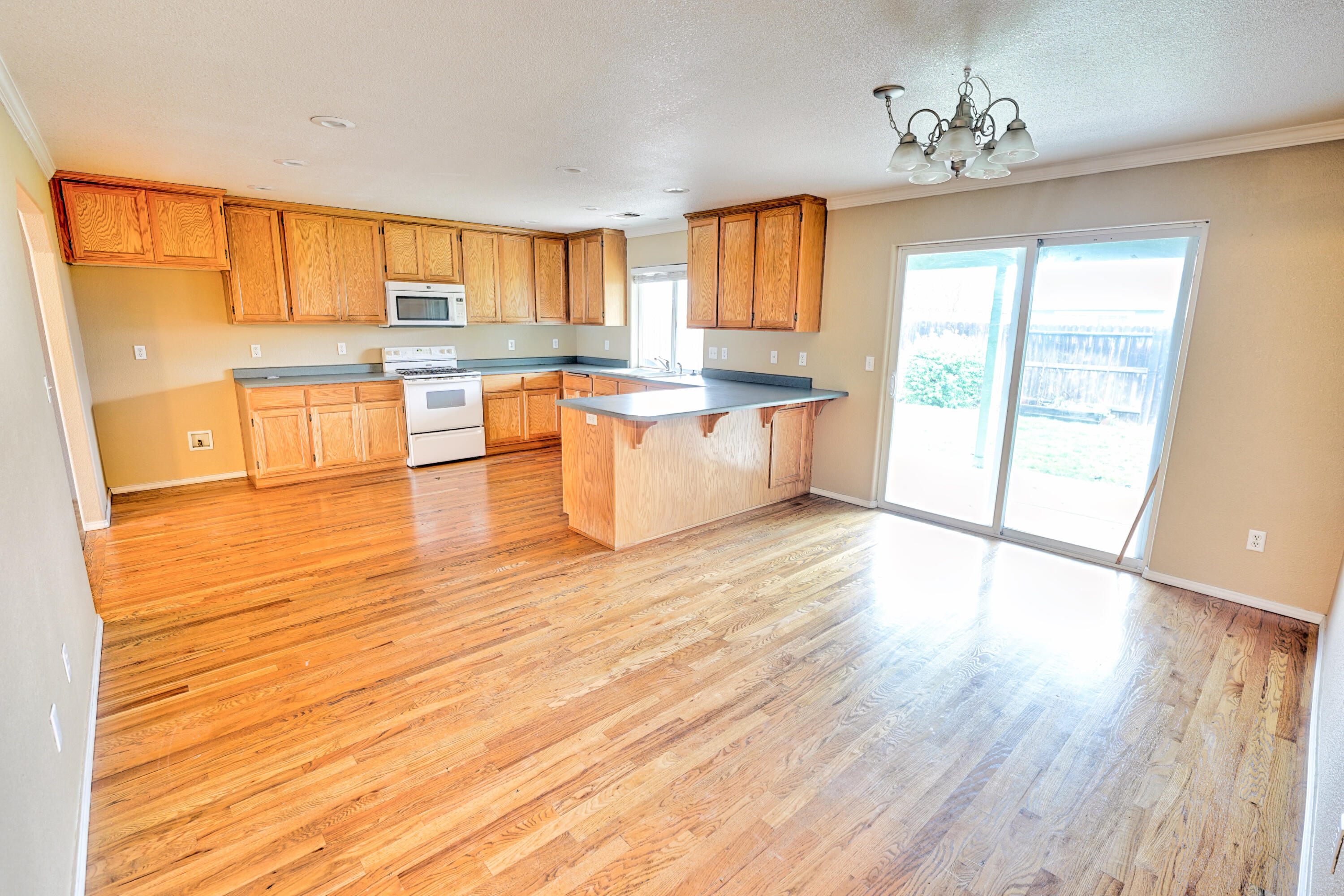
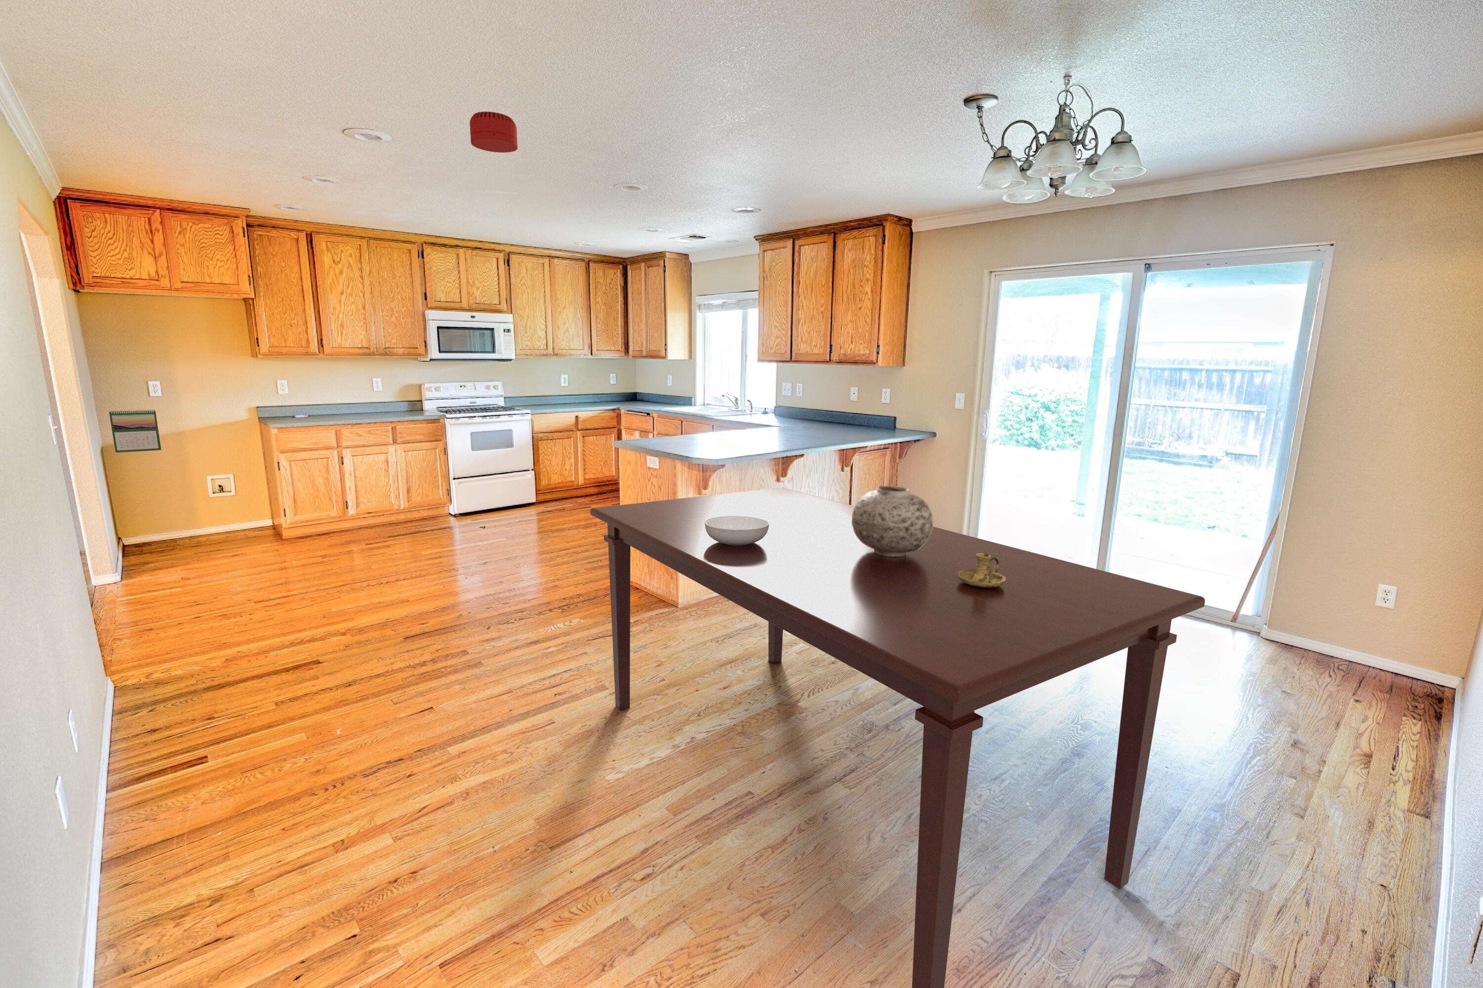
+ serving bowl (737, 531)
+ vase (892, 519)
+ smoke detector (493, 131)
+ candlestick (984, 568)
+ calendar (136, 430)
+ dining table (831, 655)
